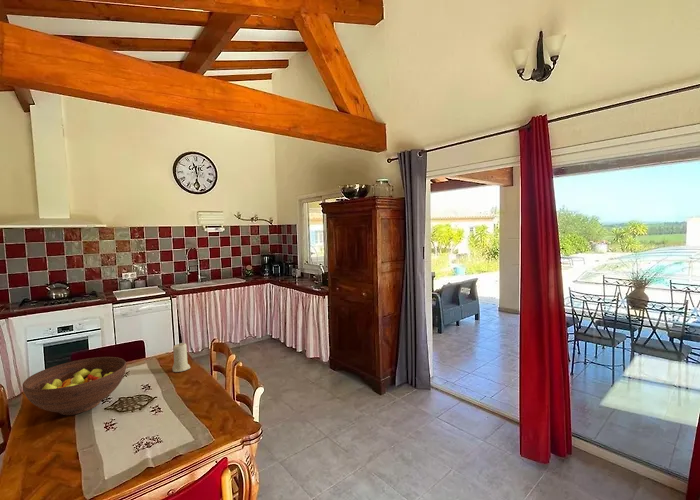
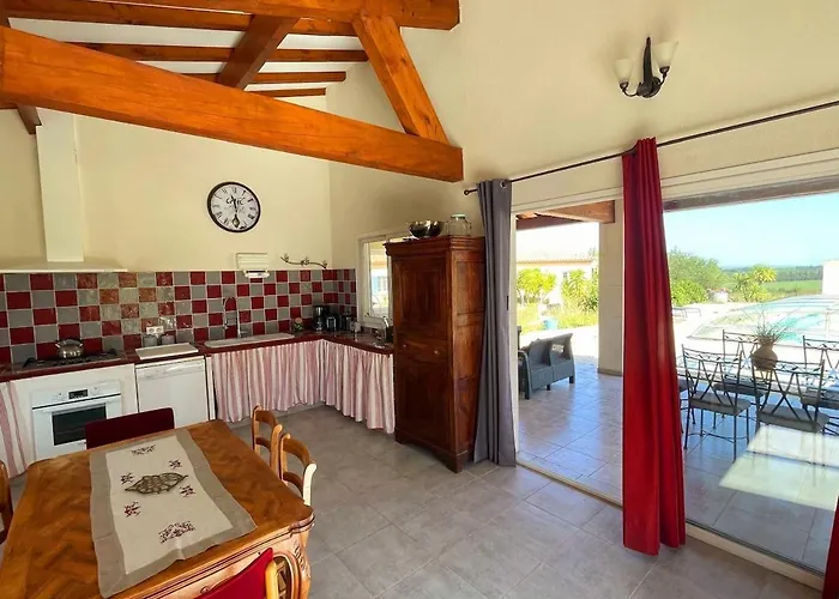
- fruit bowl (79, 389)
- candle (180, 355)
